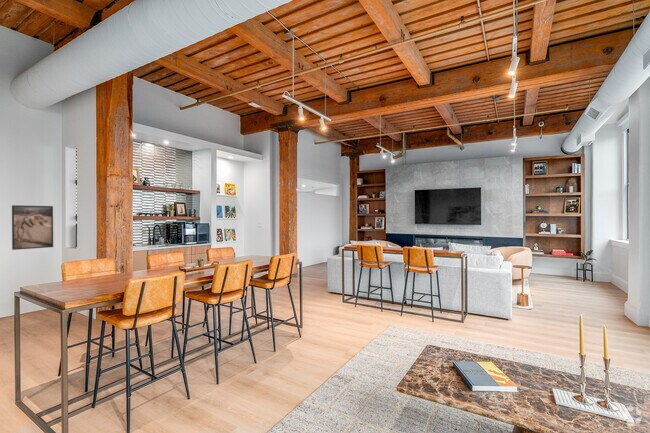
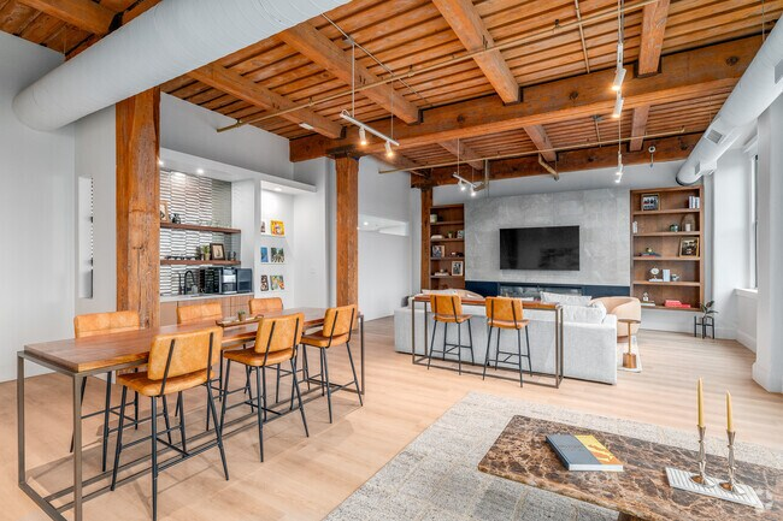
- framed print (33, 227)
